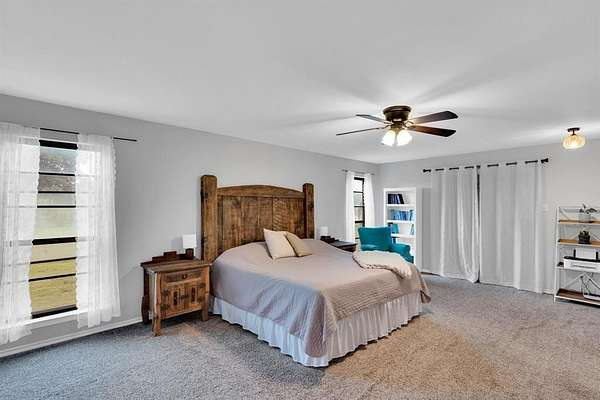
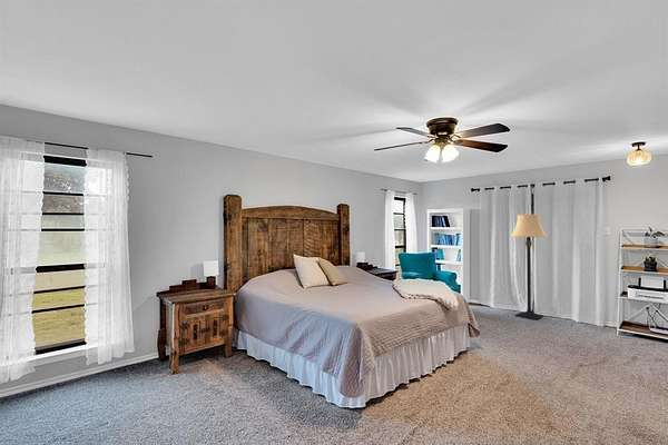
+ lamp (528, 265)
